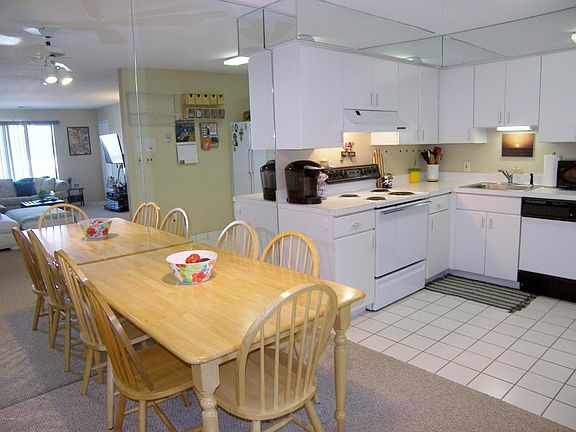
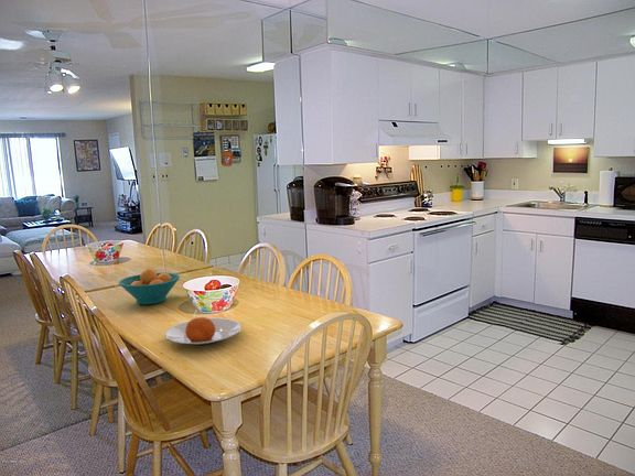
+ fruit bowl (150, 284)
+ plate (203, 326)
